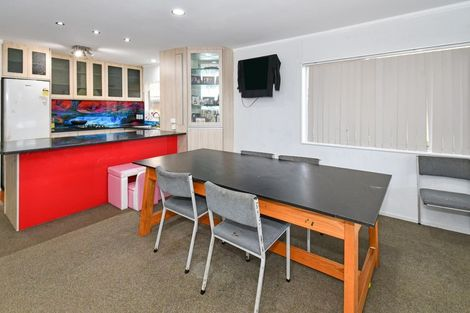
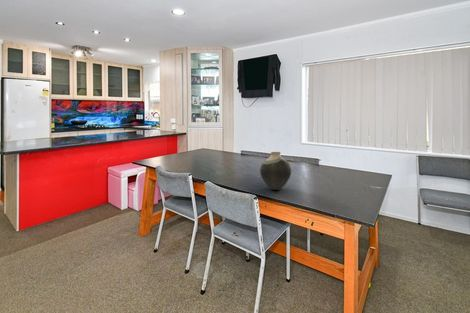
+ vase (275, 170)
